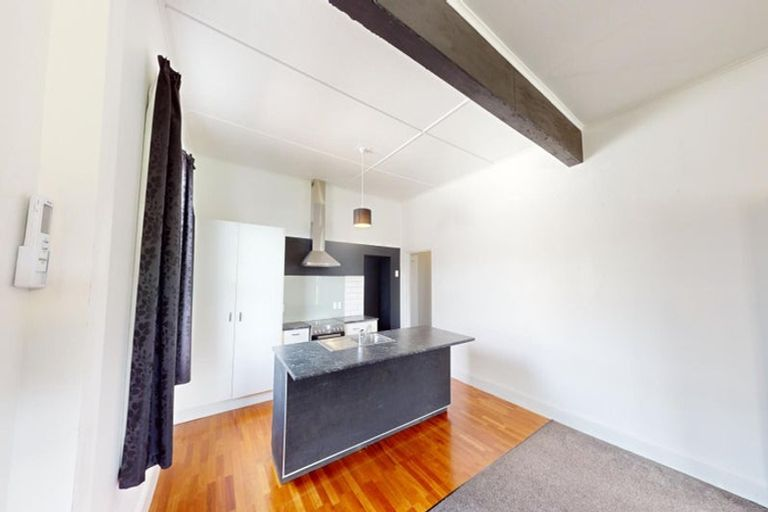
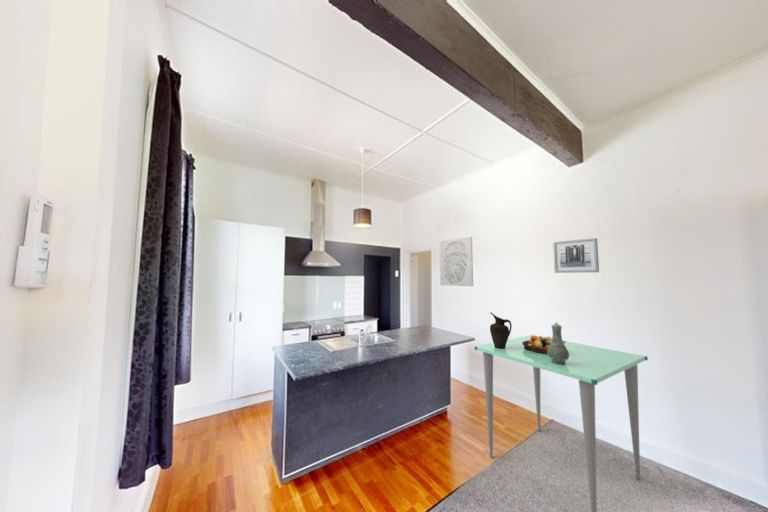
+ vase (557, 342)
+ wall art (574, 256)
+ fruit bowl (542, 342)
+ wall art (455, 262)
+ ceramic pitcher (499, 329)
+ dining table (539, 408)
